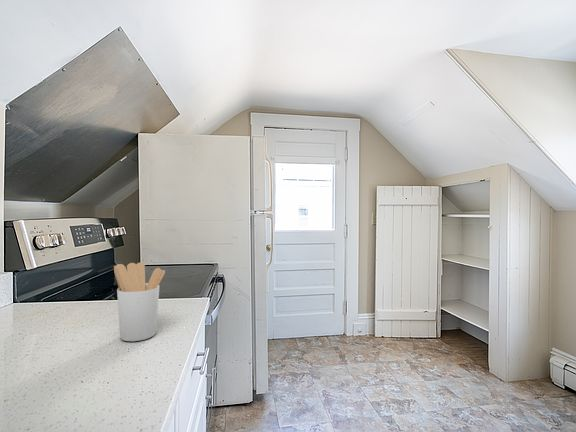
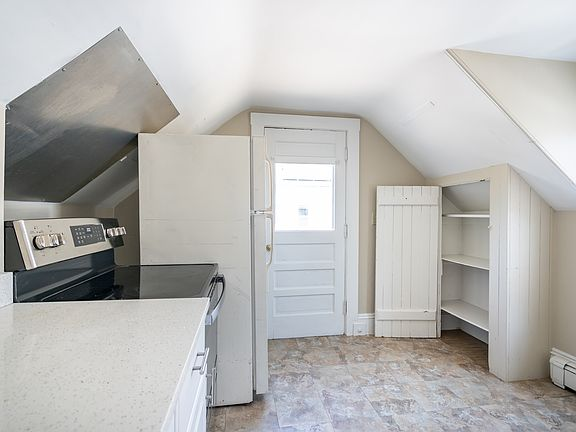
- utensil holder (135, 297)
